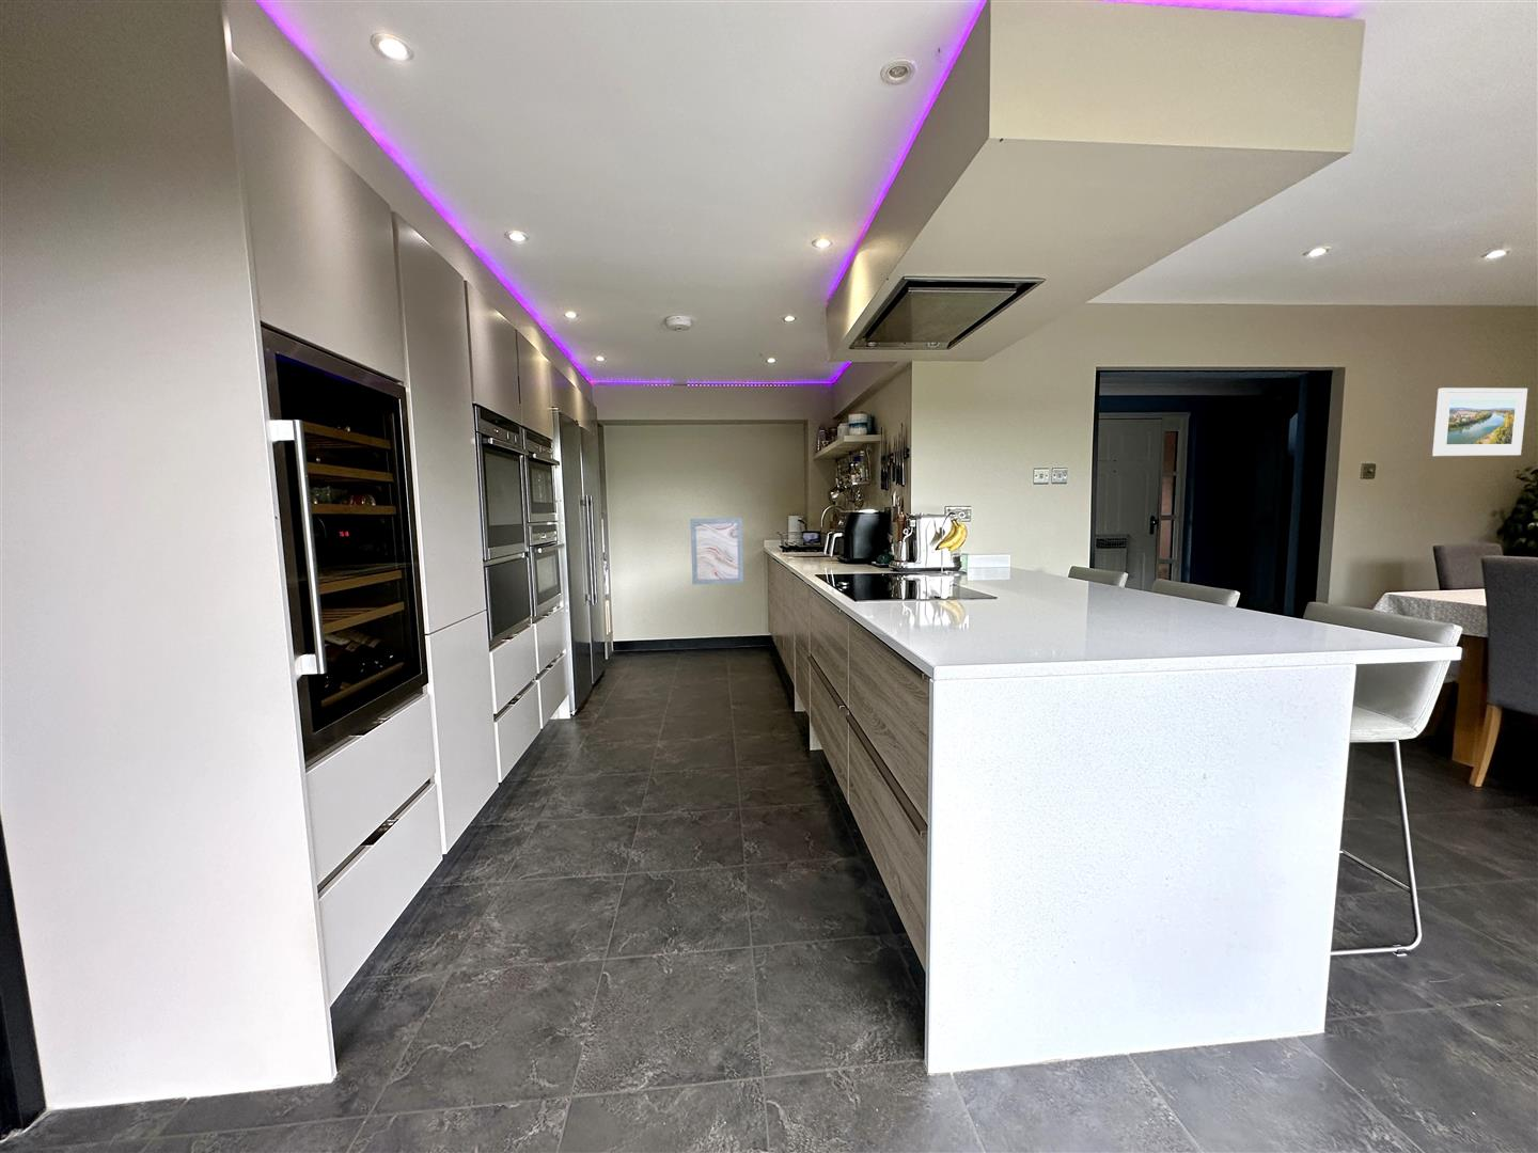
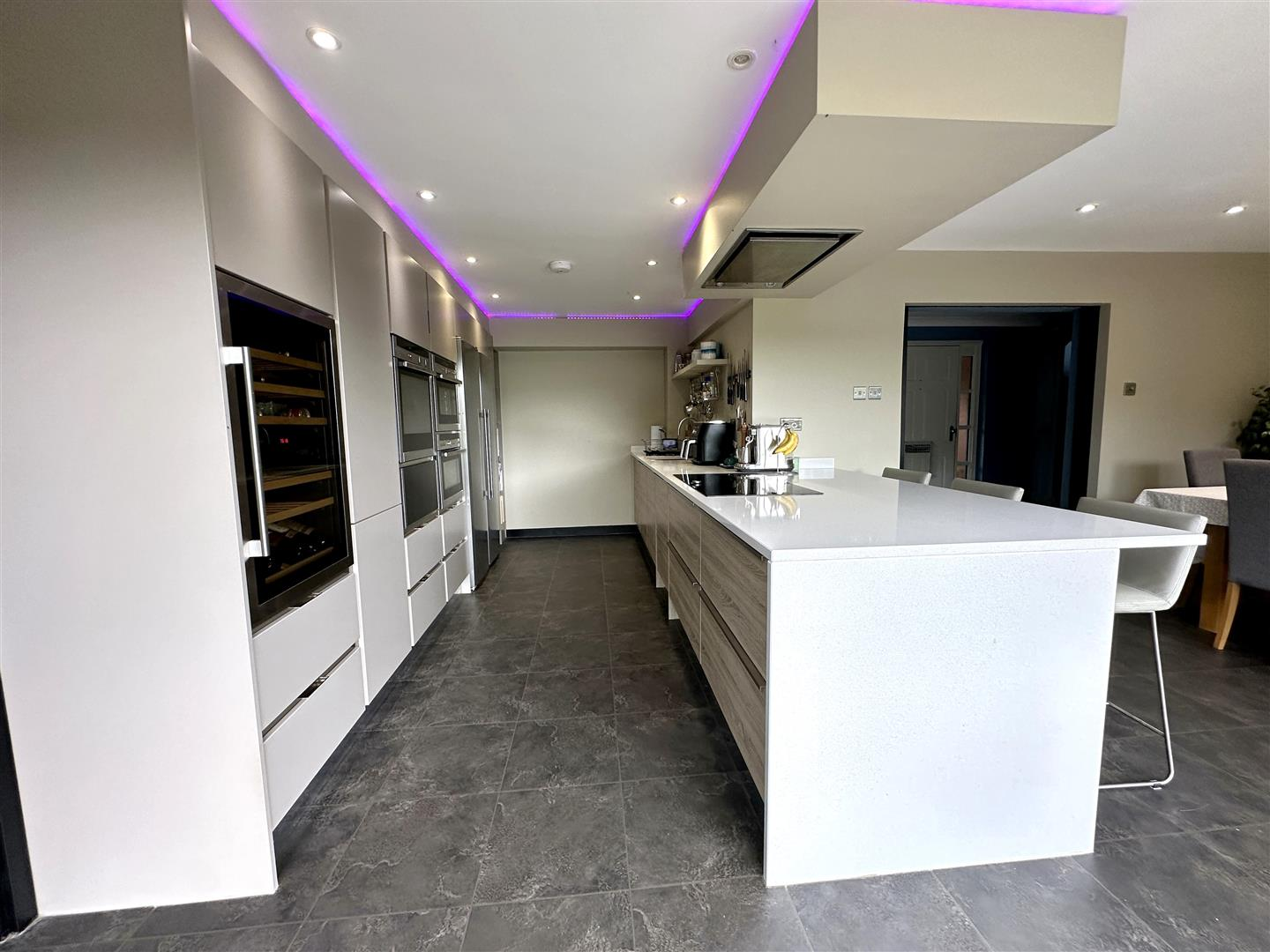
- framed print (1479, 421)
- wall art (717, 551)
